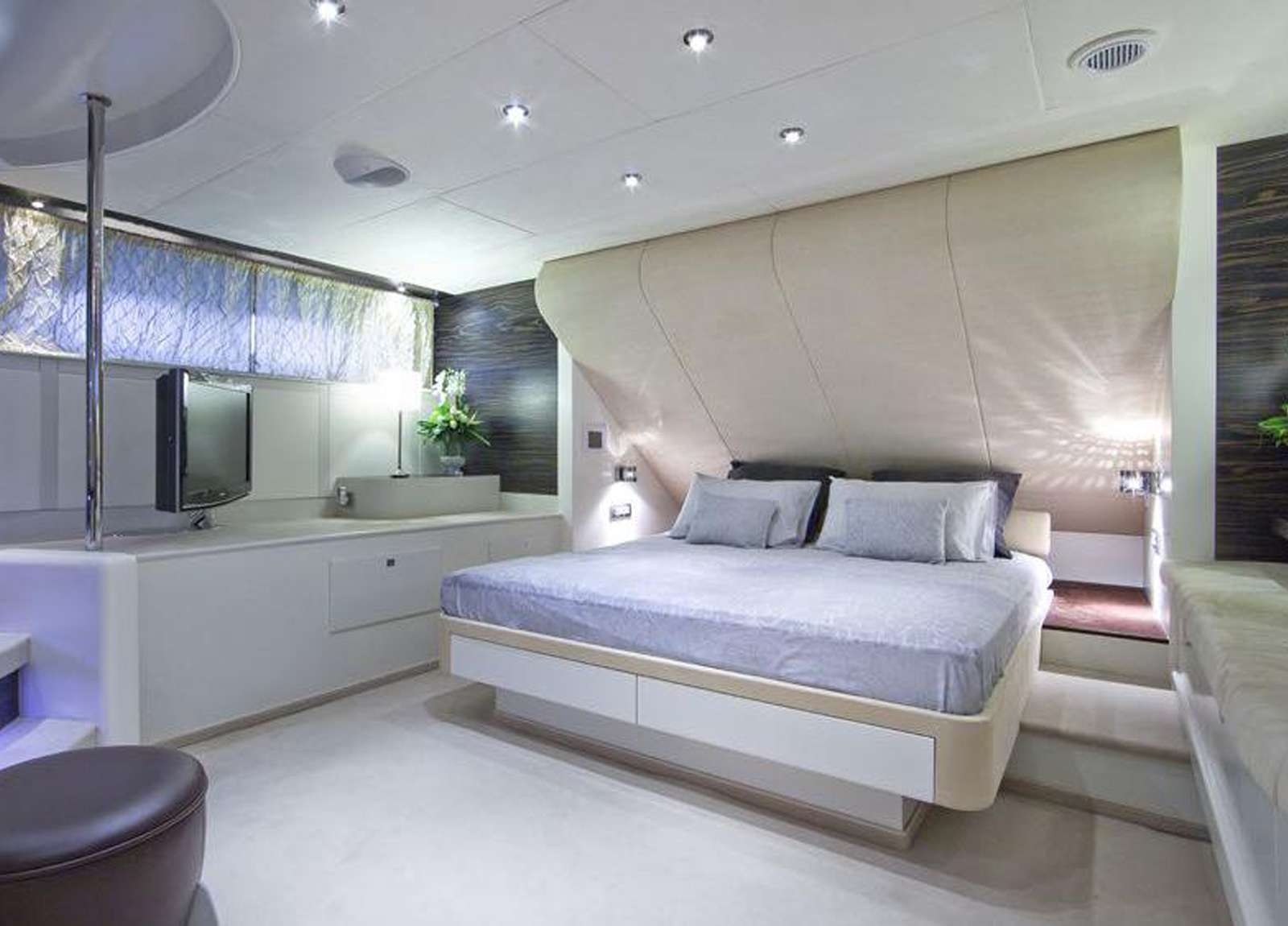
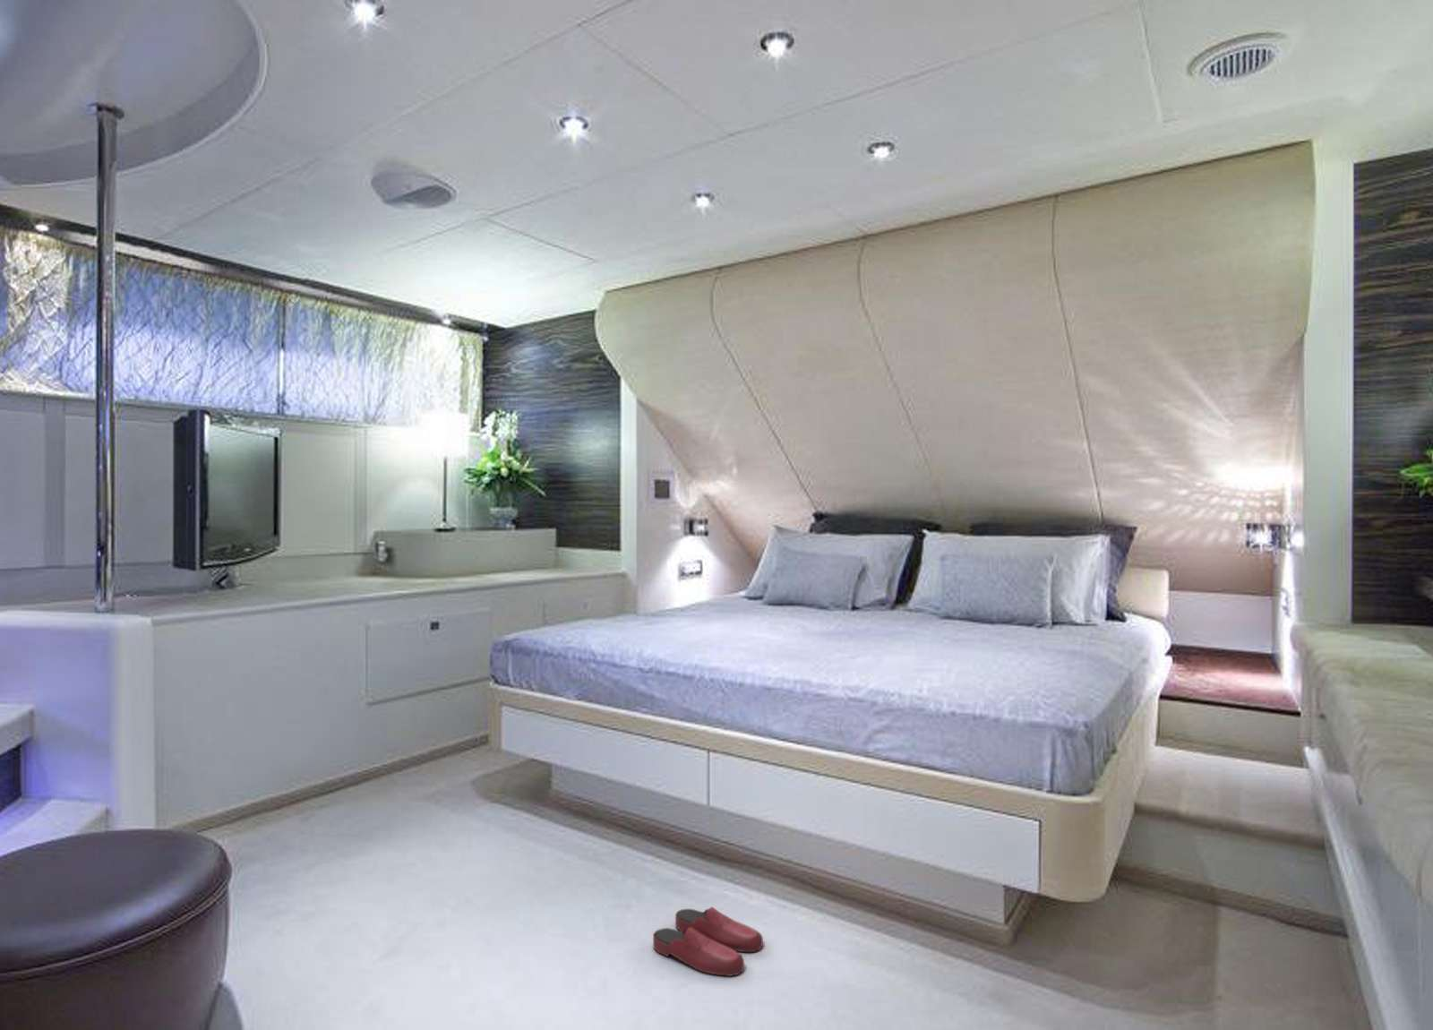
+ slippers (708, 933)
